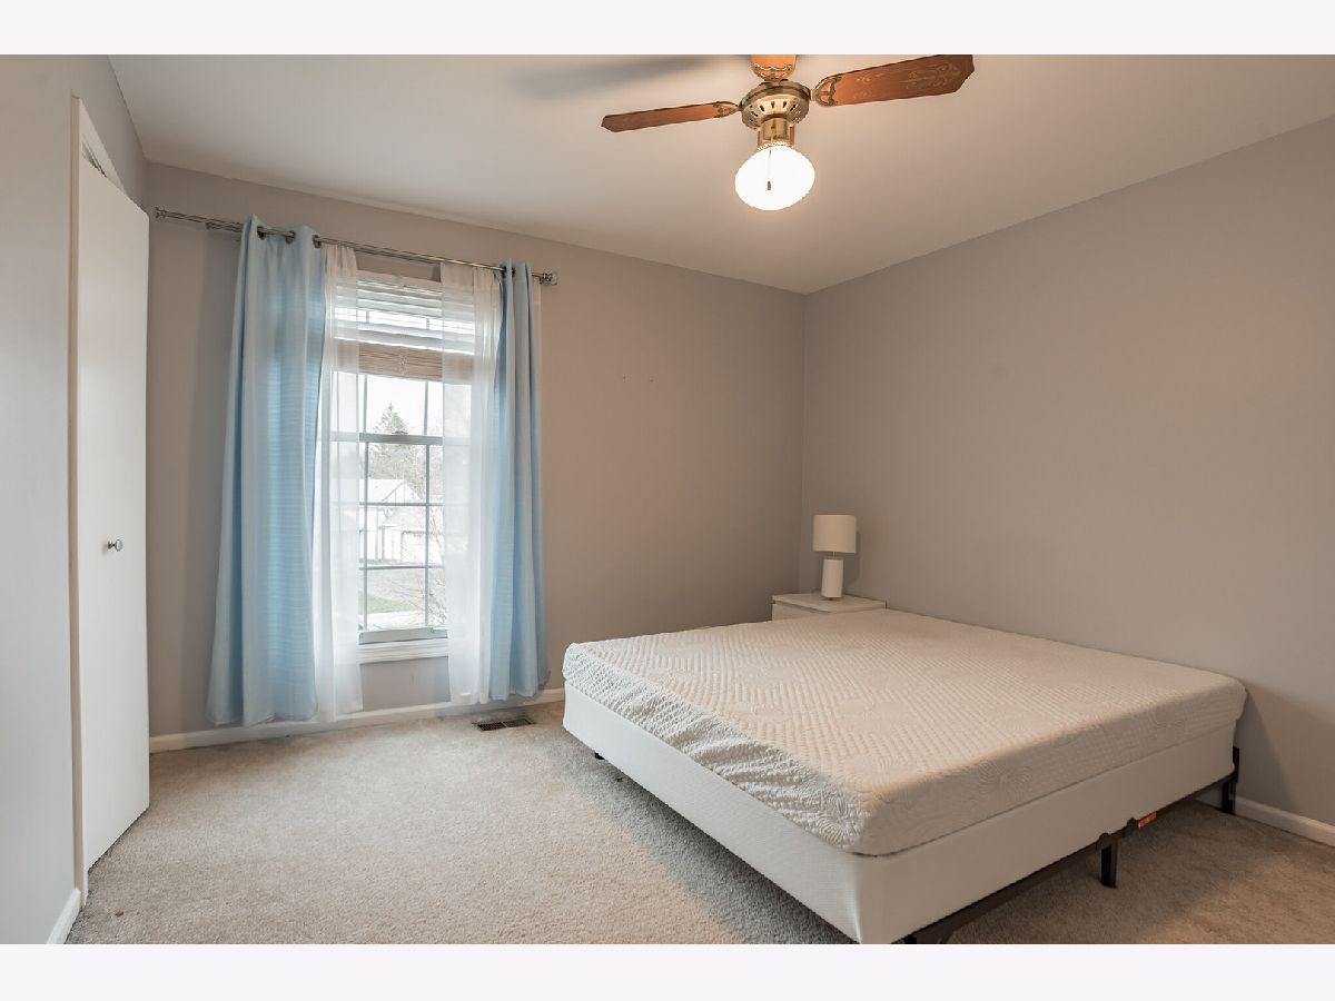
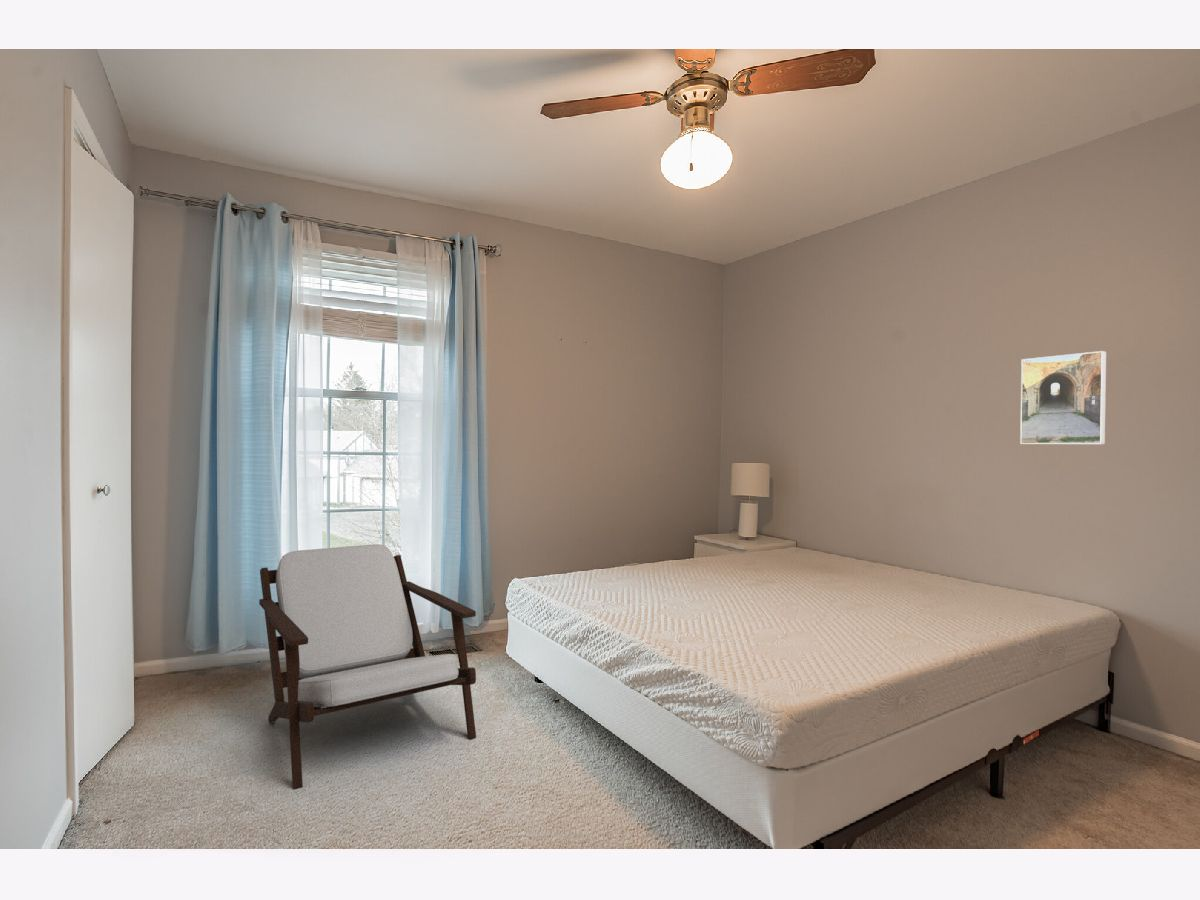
+ armchair (361, 641)
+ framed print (1061, 399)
